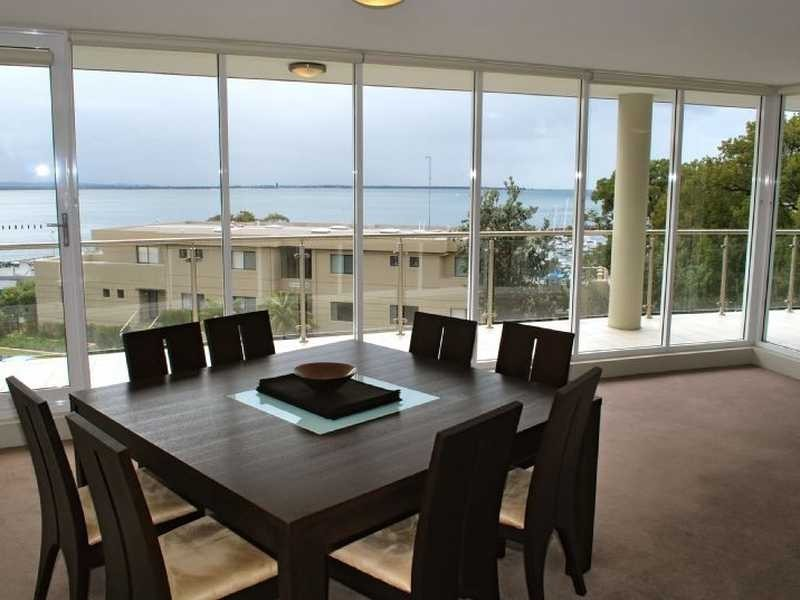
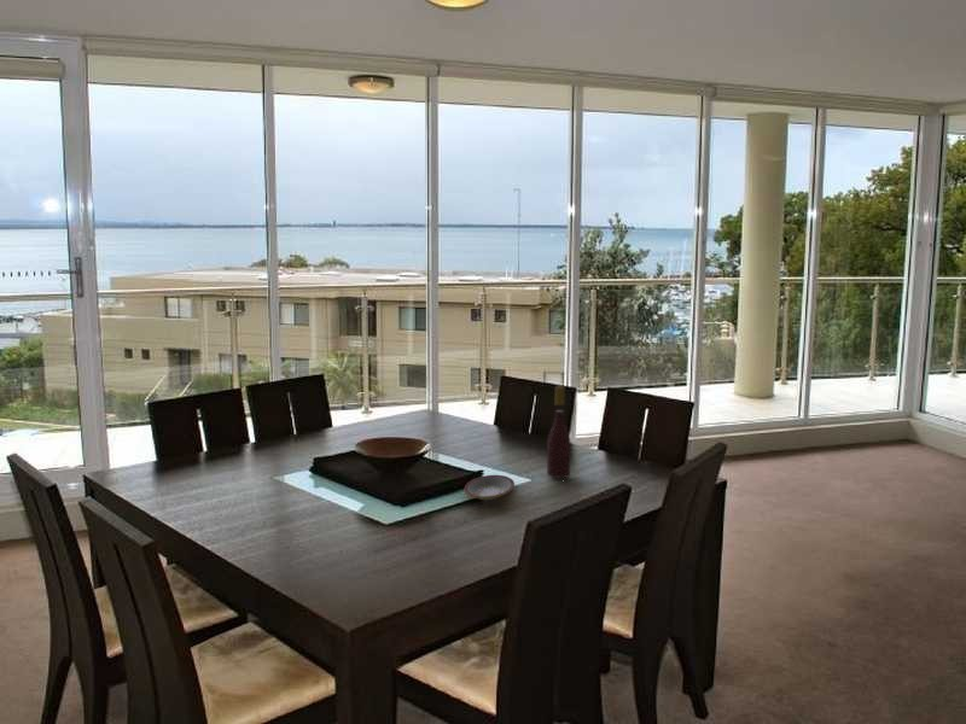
+ wine bottle (559, 432)
+ plate (489, 489)
